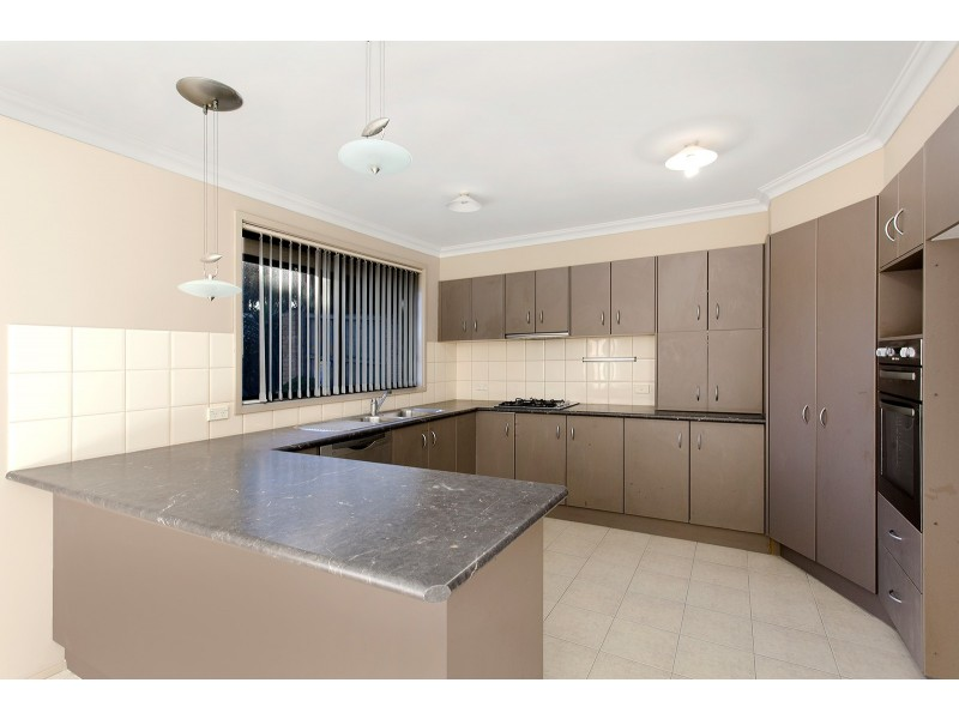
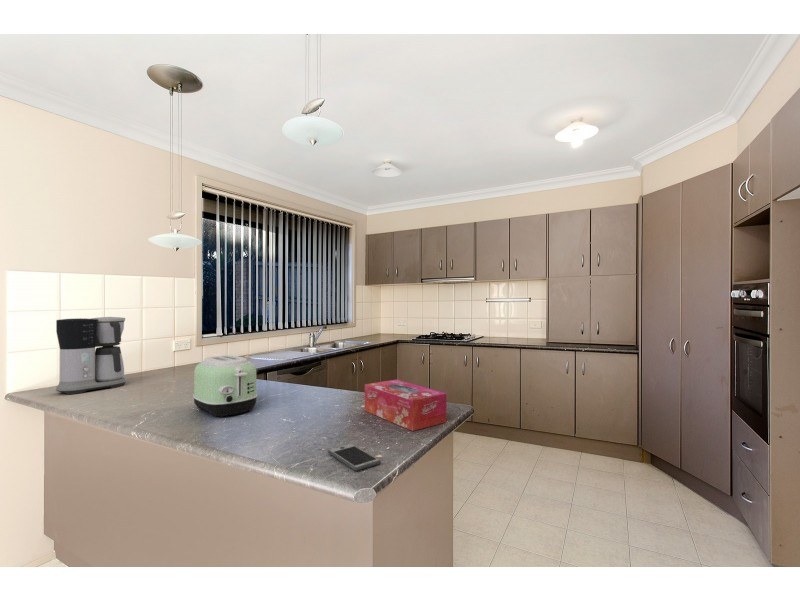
+ toaster (226, 384)
+ coffee maker (94, 353)
+ smartphone (353, 456)
+ tissue box (403, 402)
